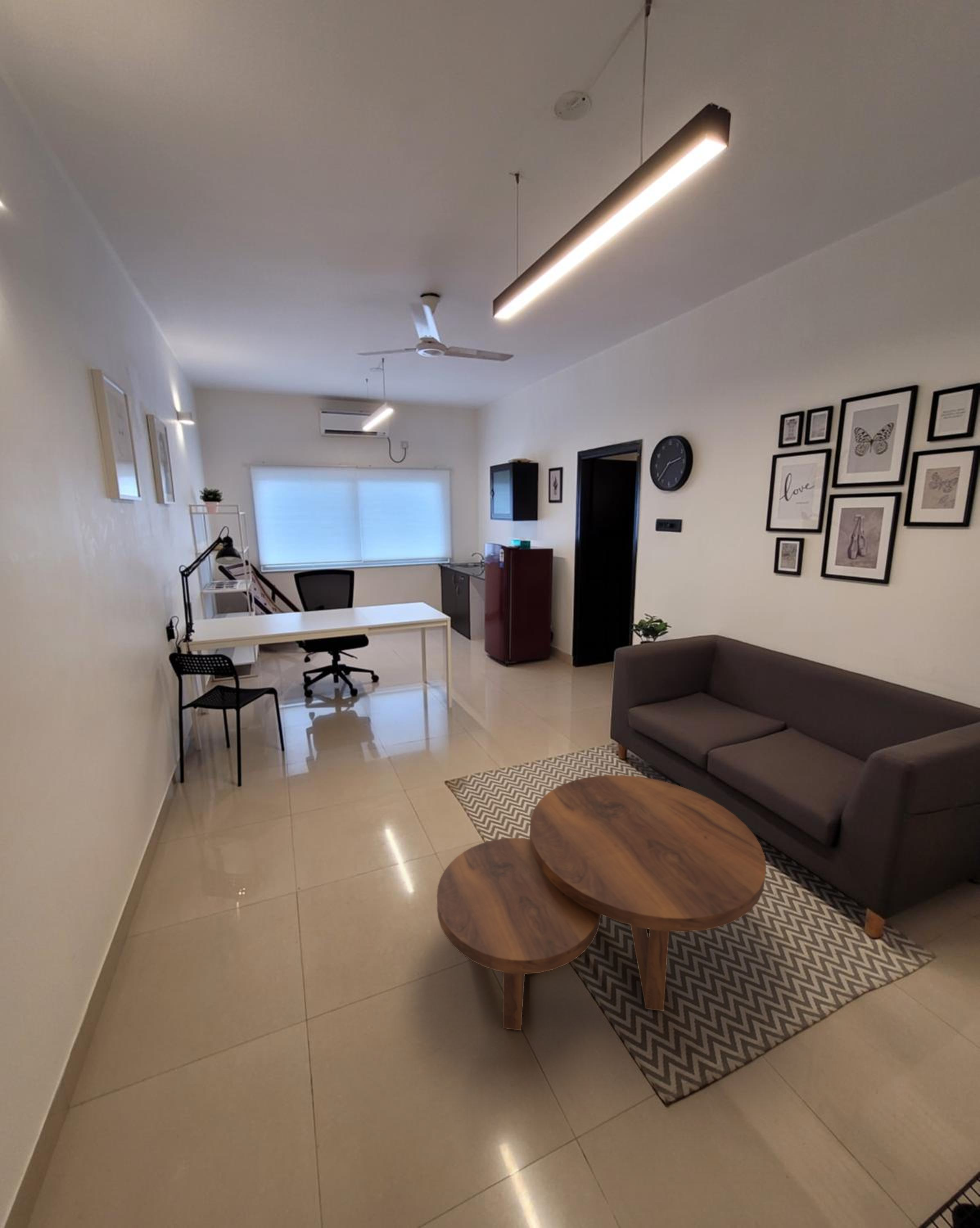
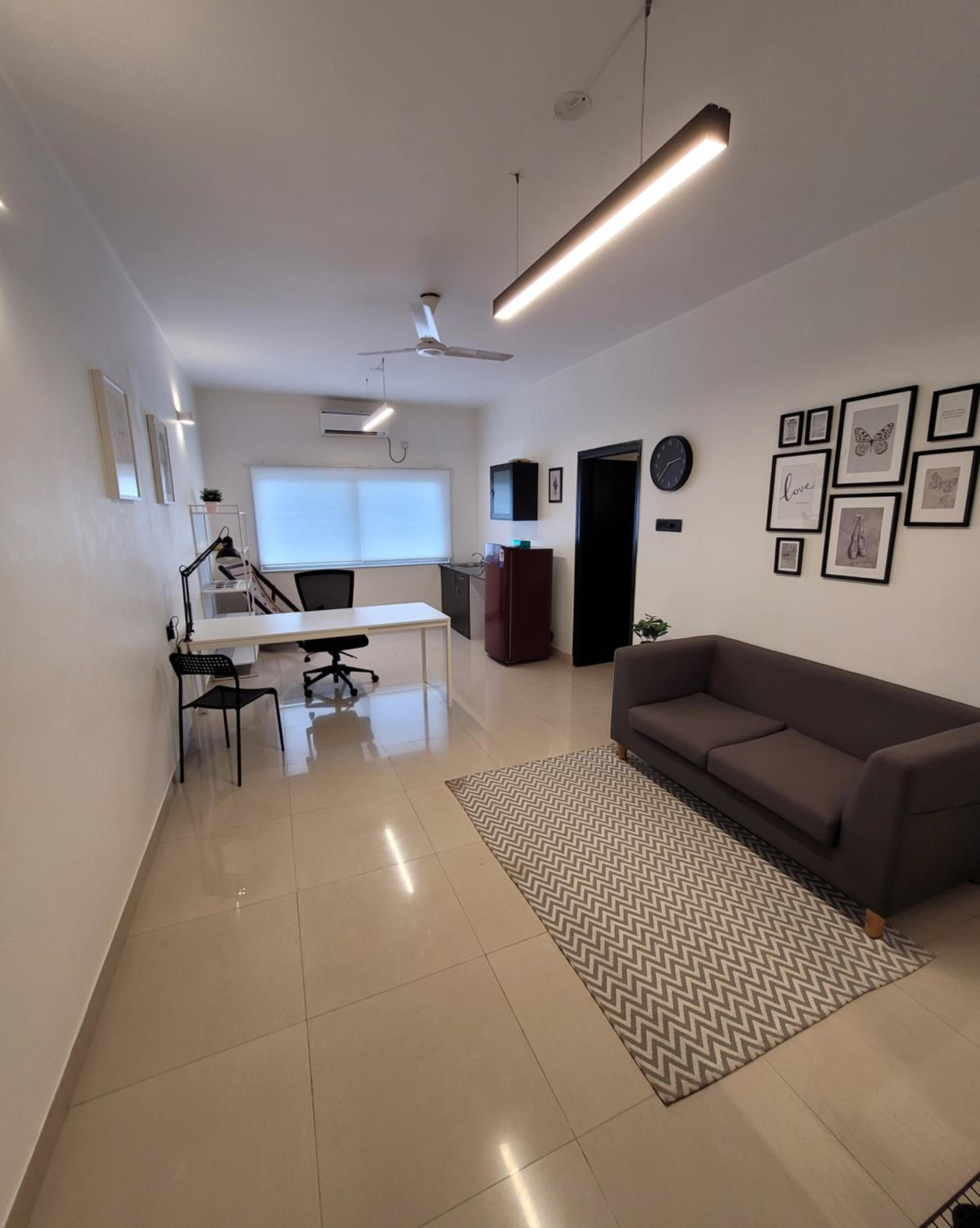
- coffee table (597, 888)
